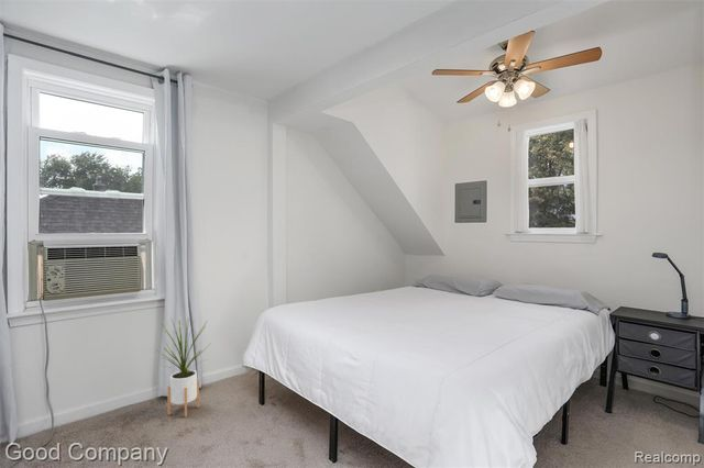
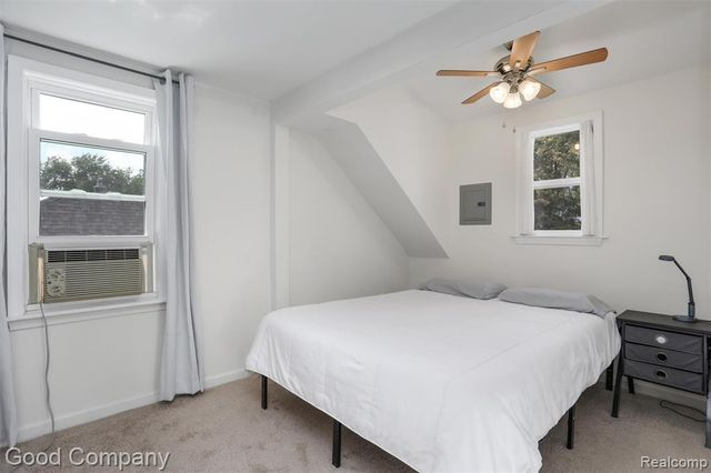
- house plant (184, 361)
